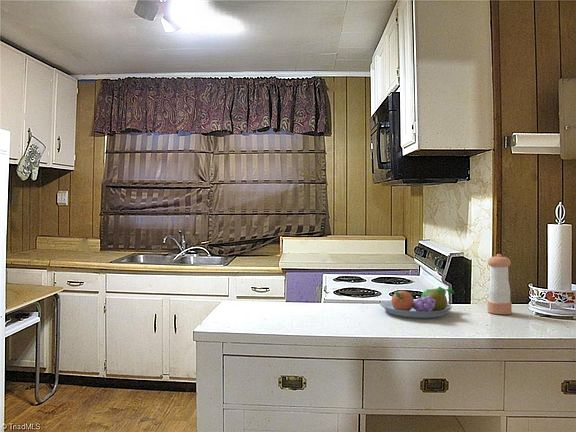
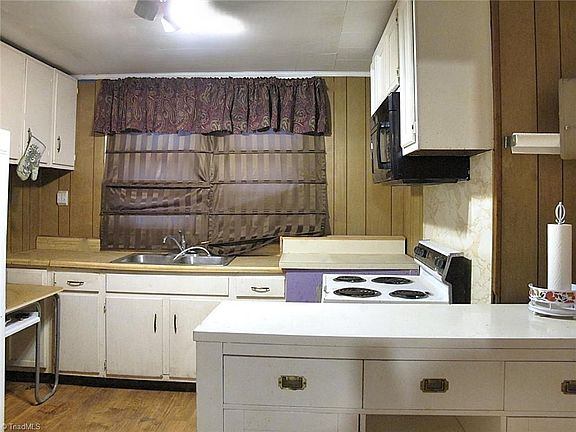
- fruit bowl (418, 298)
- pepper shaker (499, 283)
